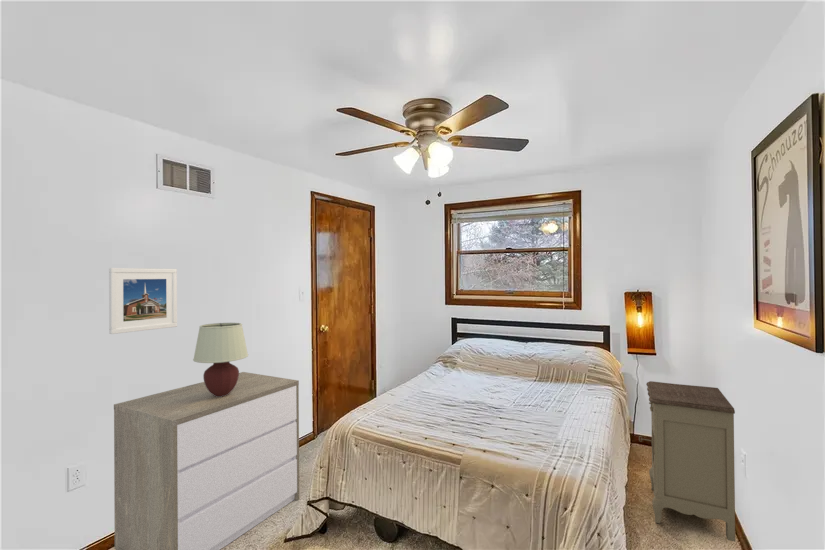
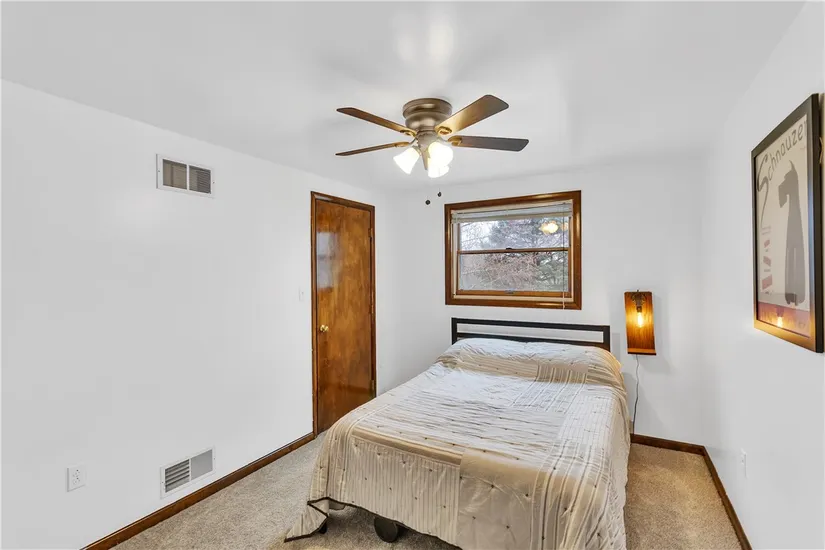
- nightstand (680, 451)
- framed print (145, 299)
- table lamp (221, 359)
- dresser (215, 456)
